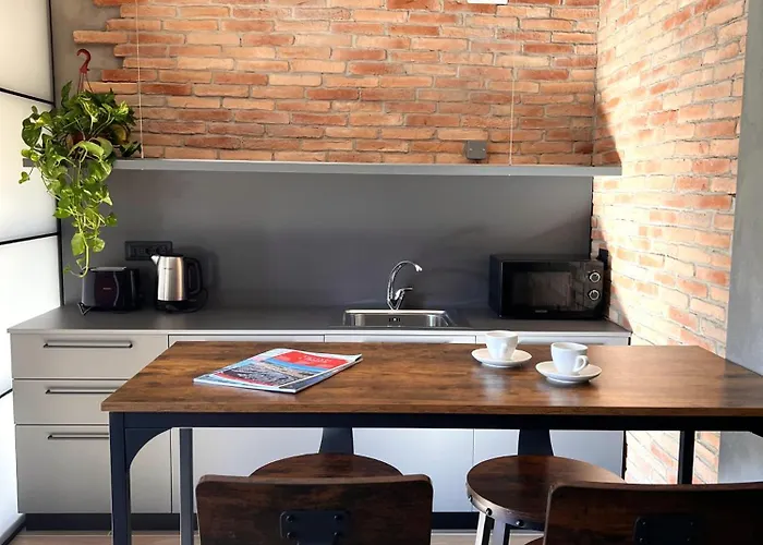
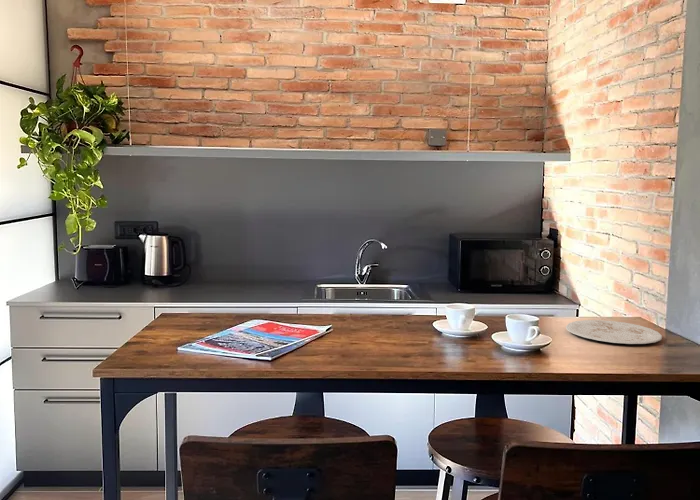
+ plate (612, 332)
